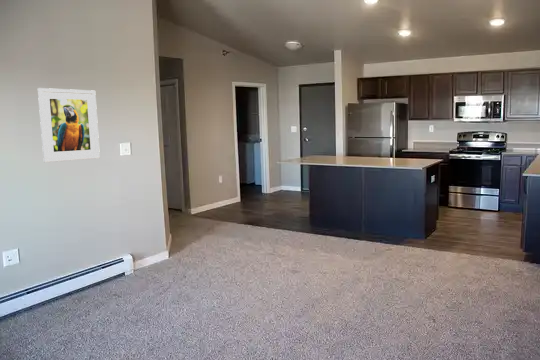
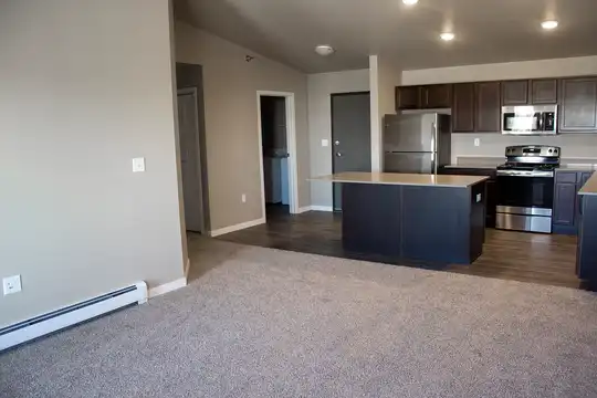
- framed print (70, 125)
